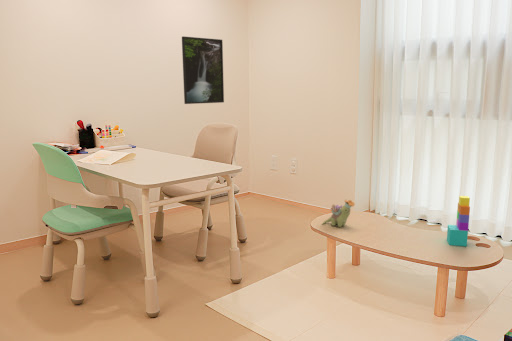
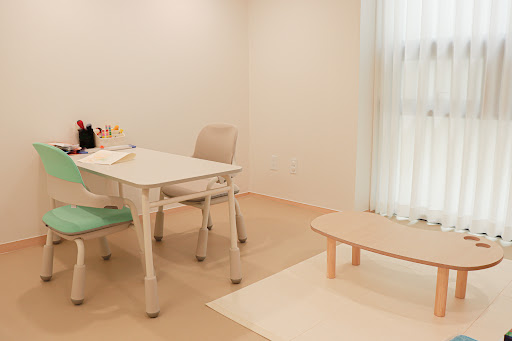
- toy blocks (458, 220)
- toy animal (339, 212)
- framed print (203, 71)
